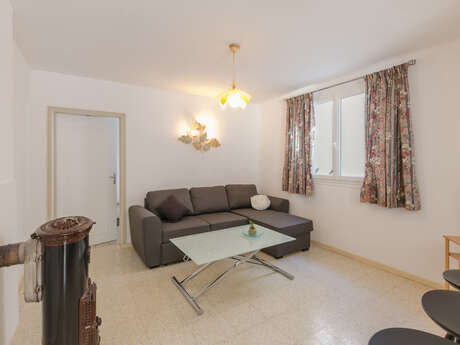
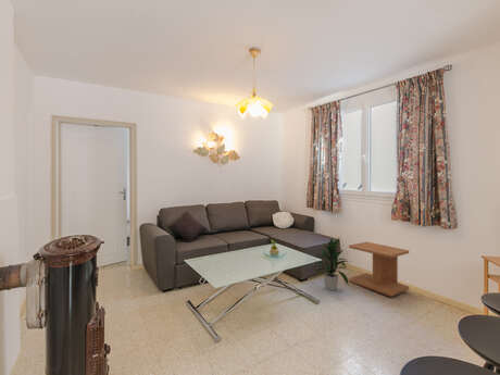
+ side table (377, 266)
+ indoor plant (332, 263)
